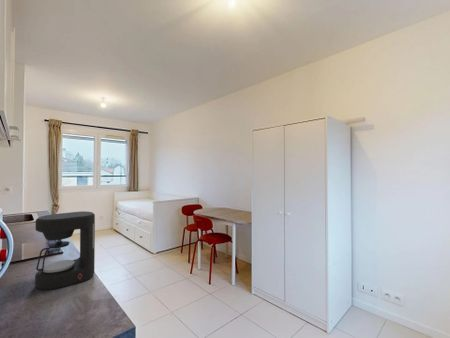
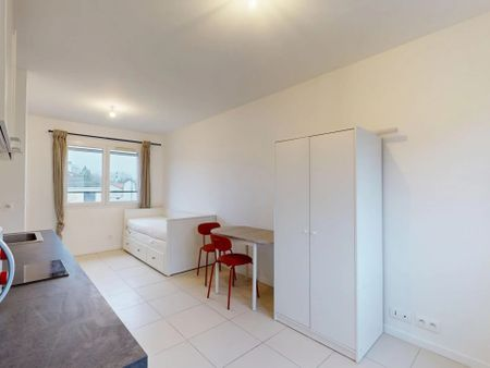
- coffee maker (66, 245)
